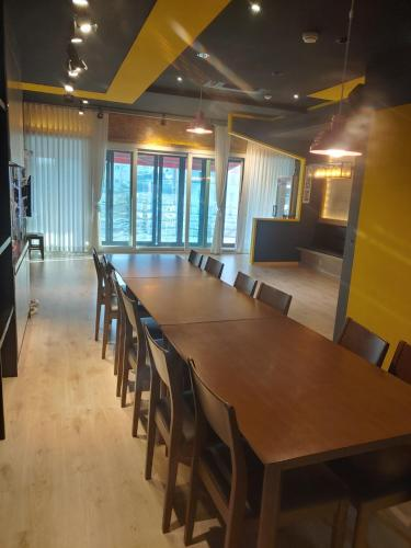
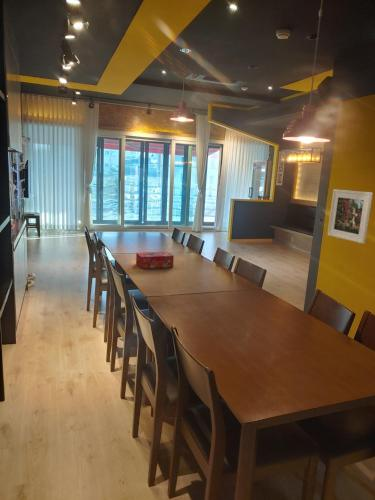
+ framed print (348, 215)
+ tissue box (154, 259)
